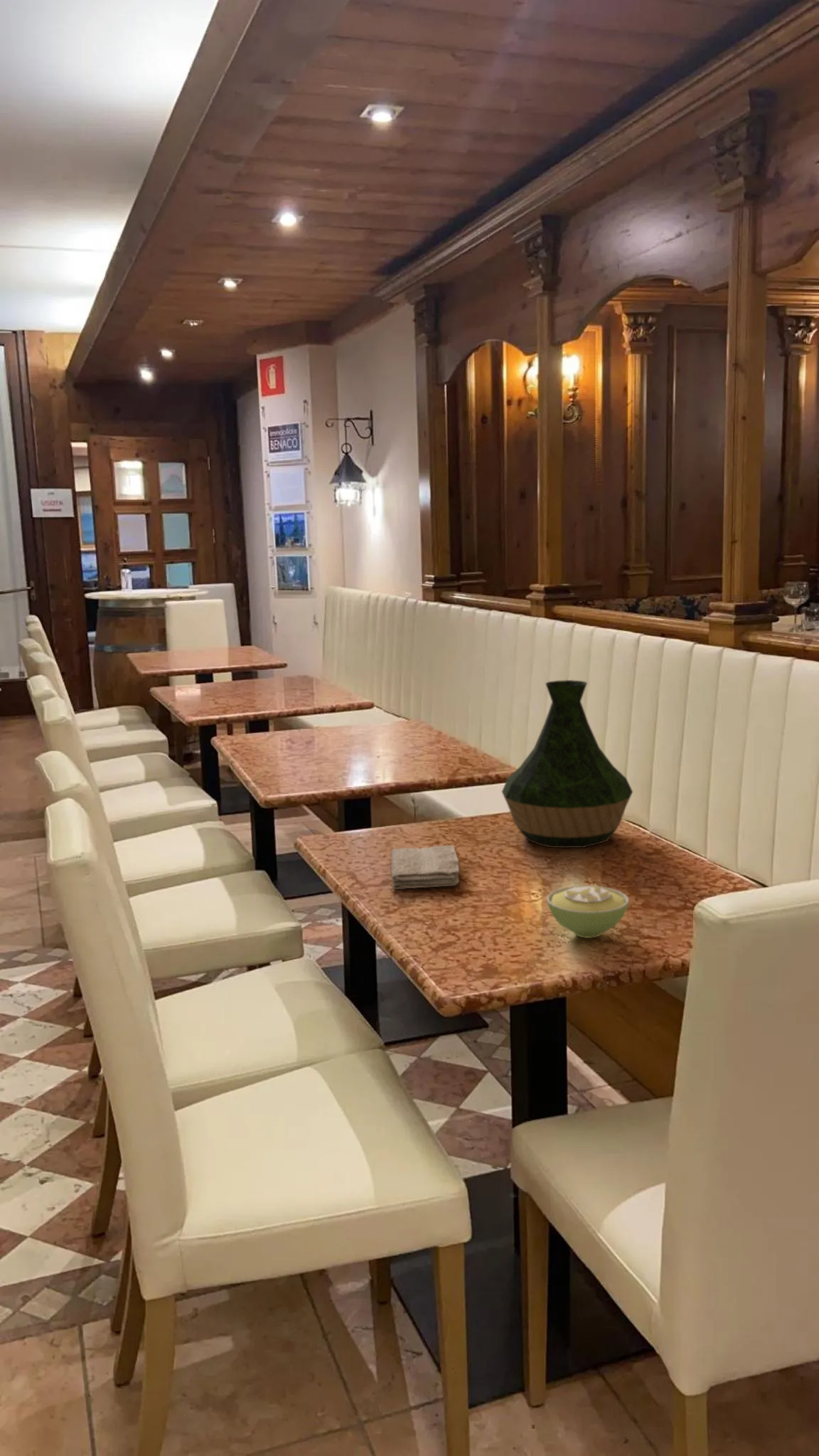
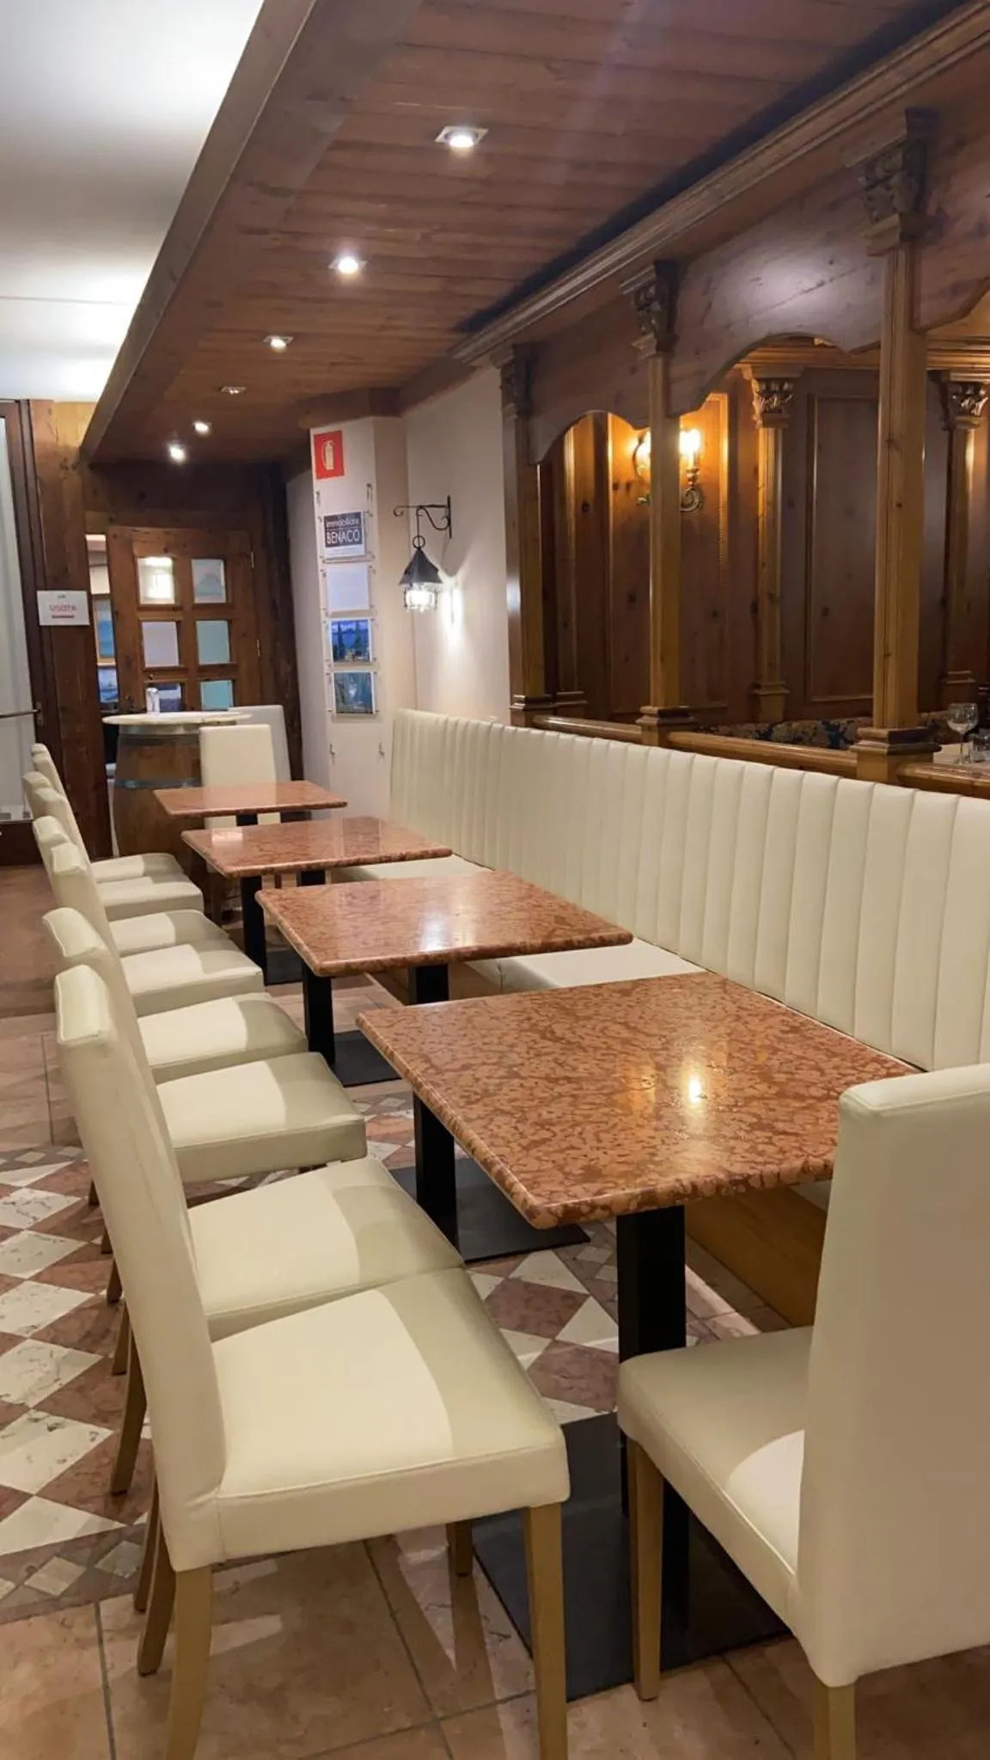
- sugar bowl (587, 909)
- washcloth (424, 865)
- vase (567, 760)
